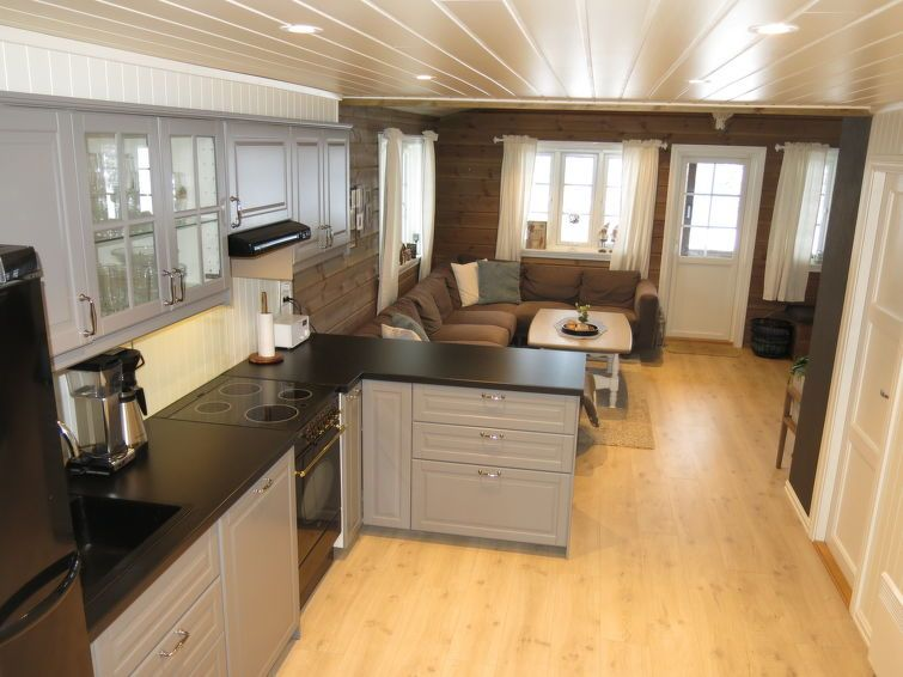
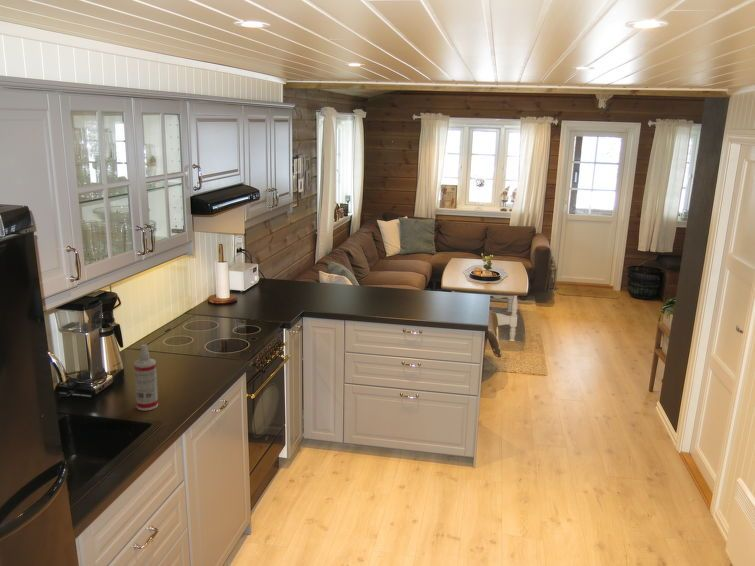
+ spray bottle (145, 376)
